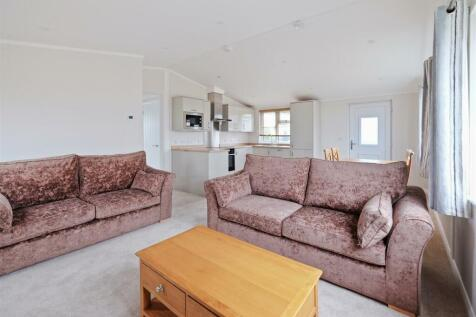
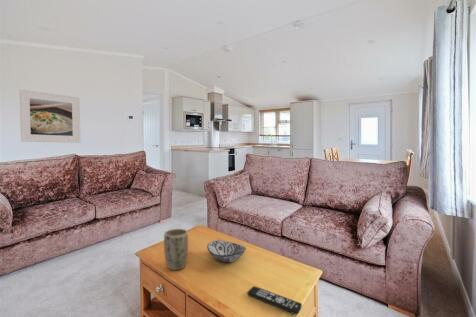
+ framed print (52, 118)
+ plant pot (176, 249)
+ decorative bowl (226, 252)
+ remote control (273, 299)
